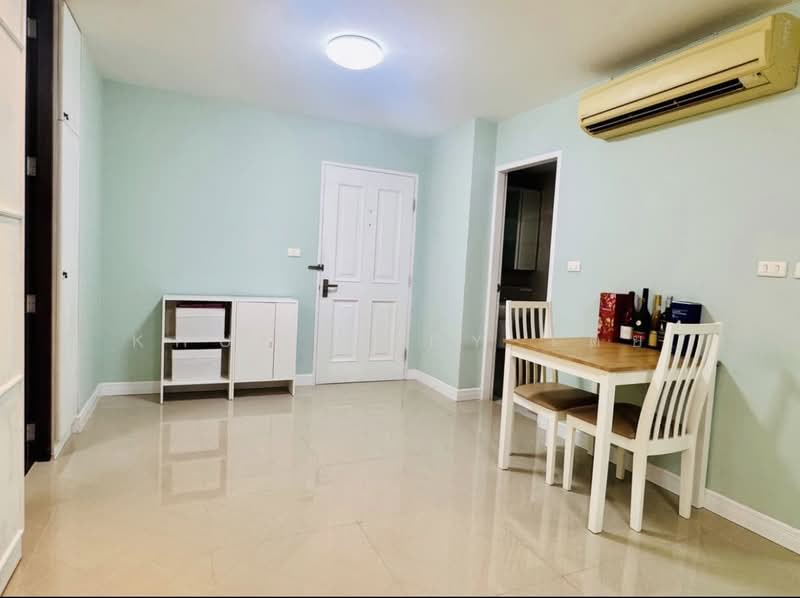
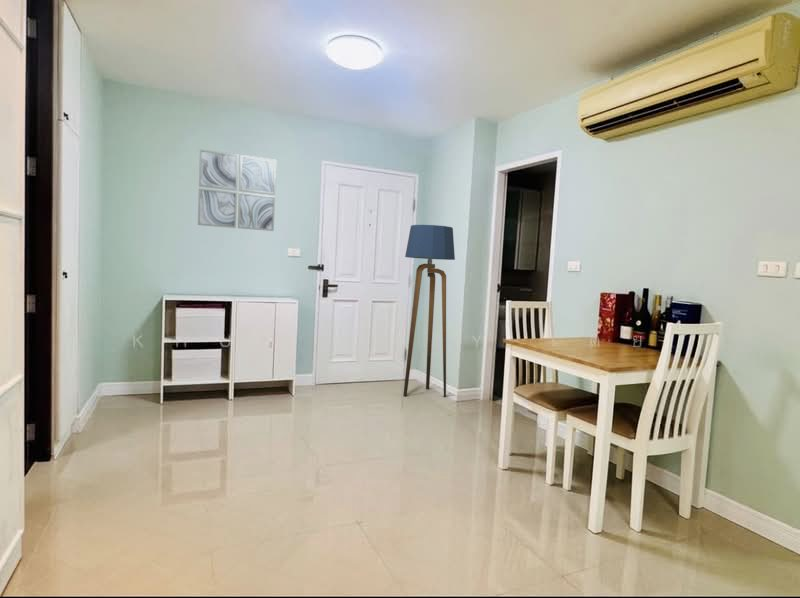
+ floor lamp (429, 311)
+ wall art (236, 192)
